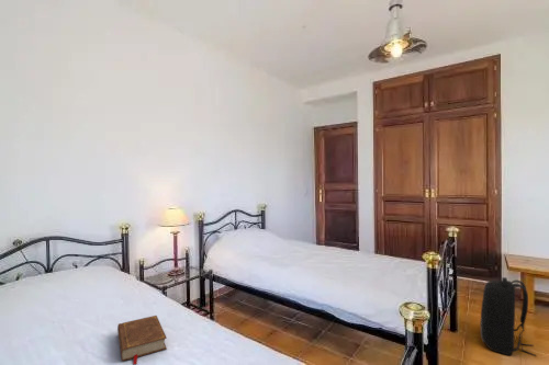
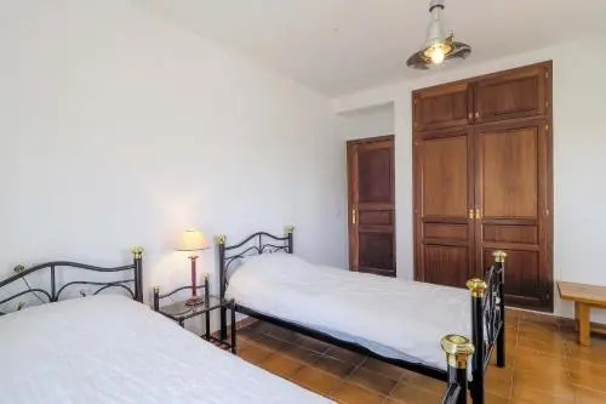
- backpack (506, 310)
- book (141, 335)
